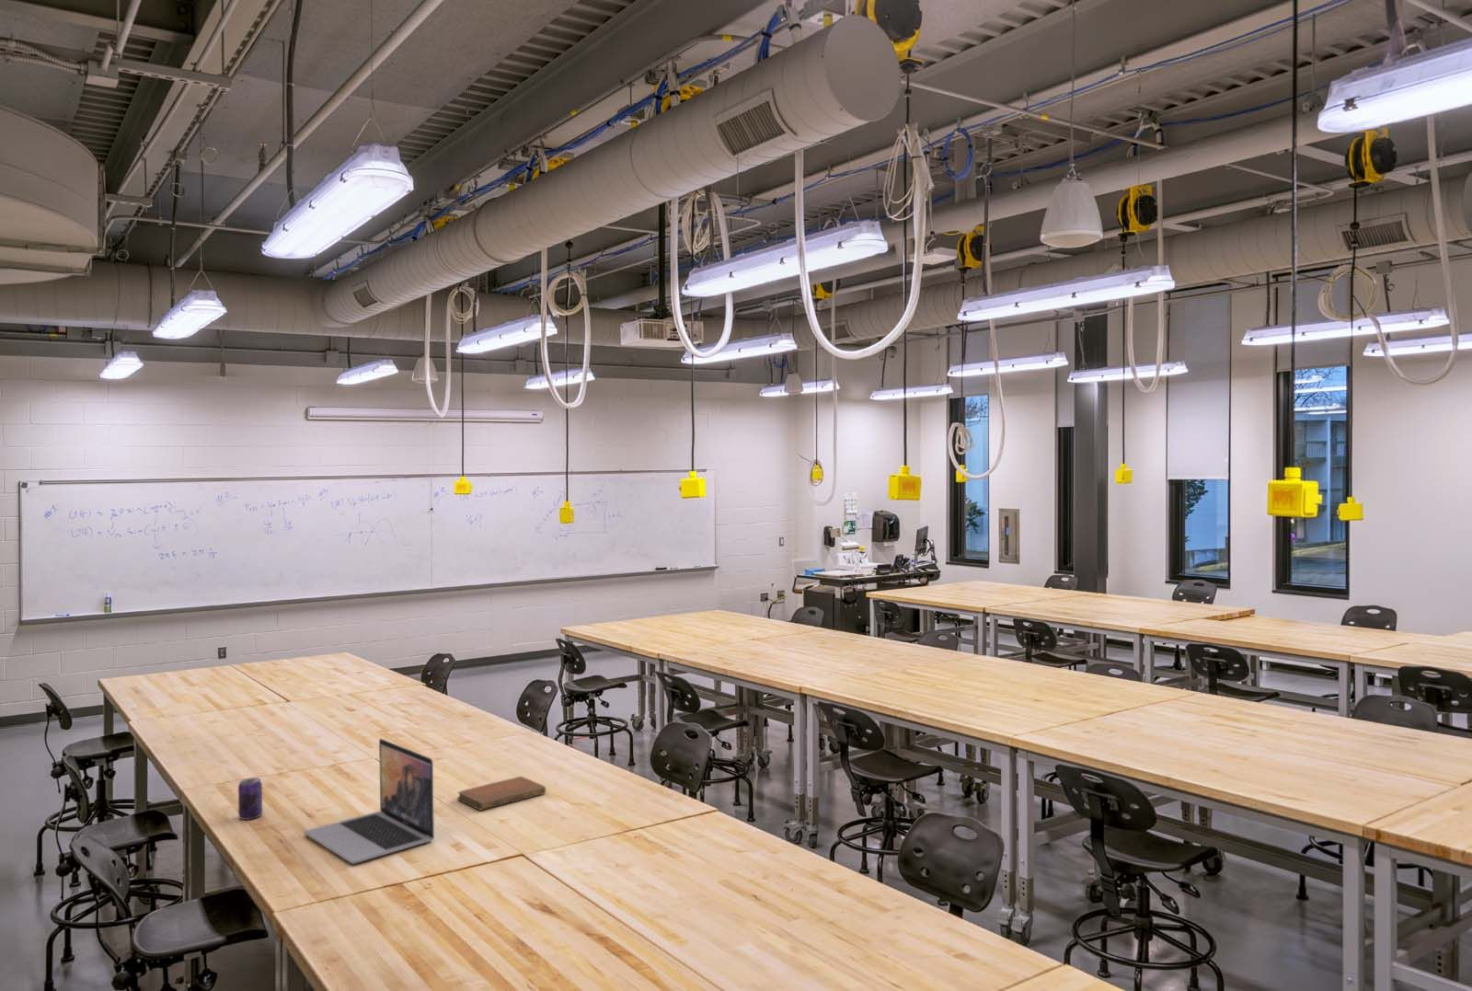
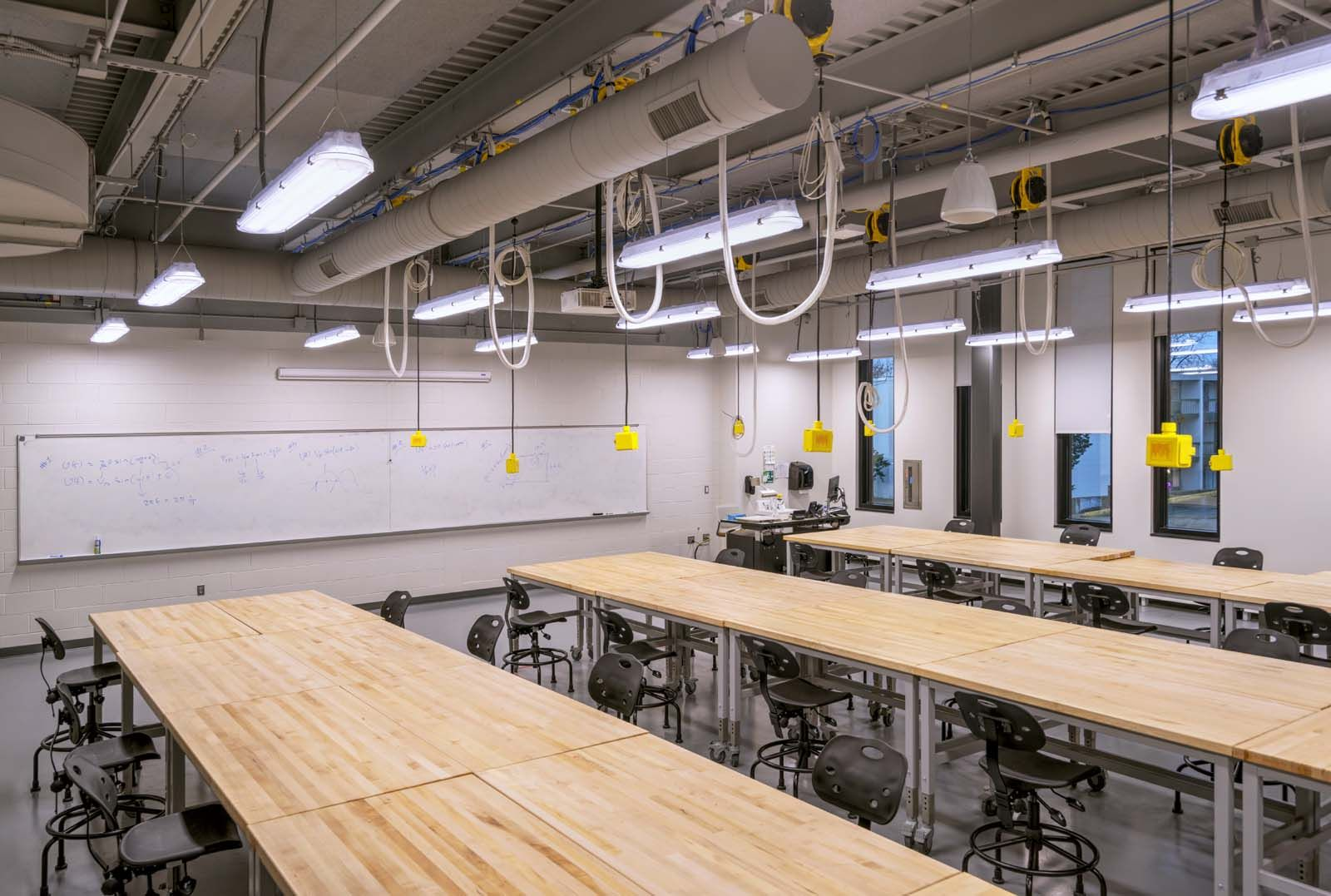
- beverage can (250, 797)
- notebook (501, 792)
- laptop (380, 796)
